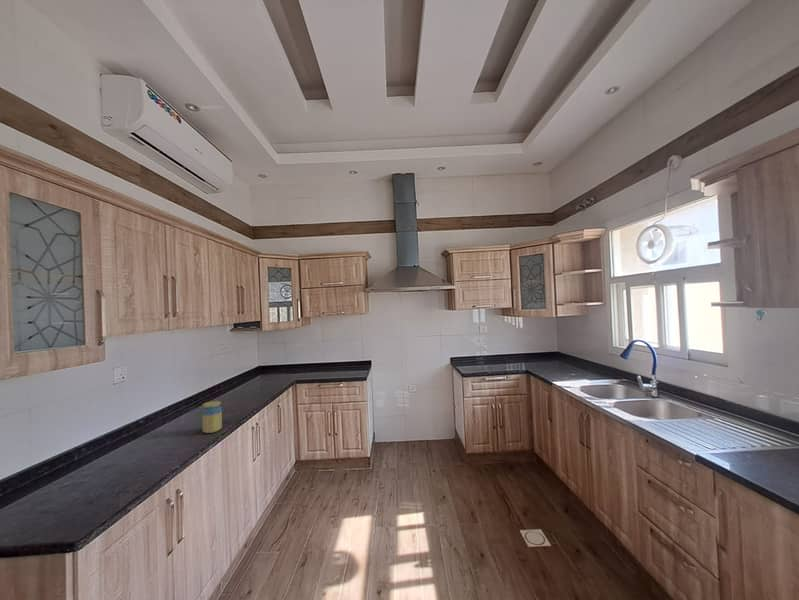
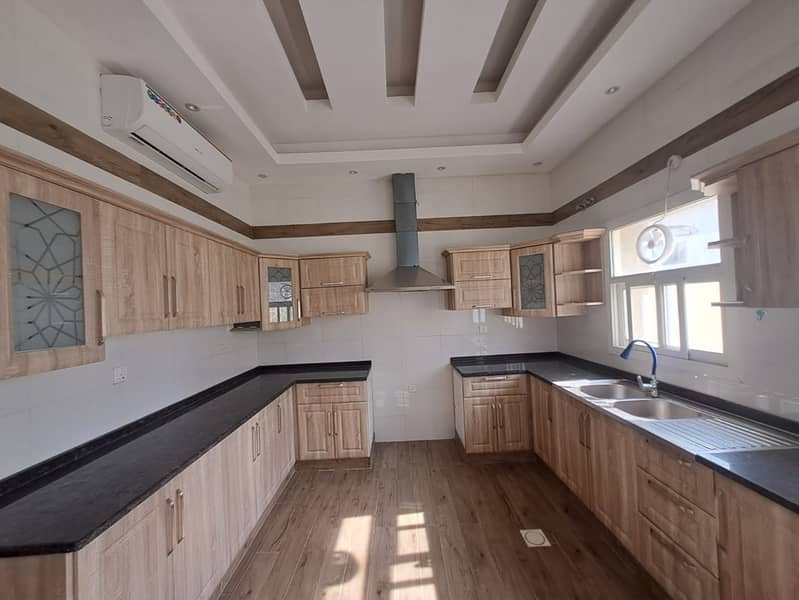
- jar (212, 416)
